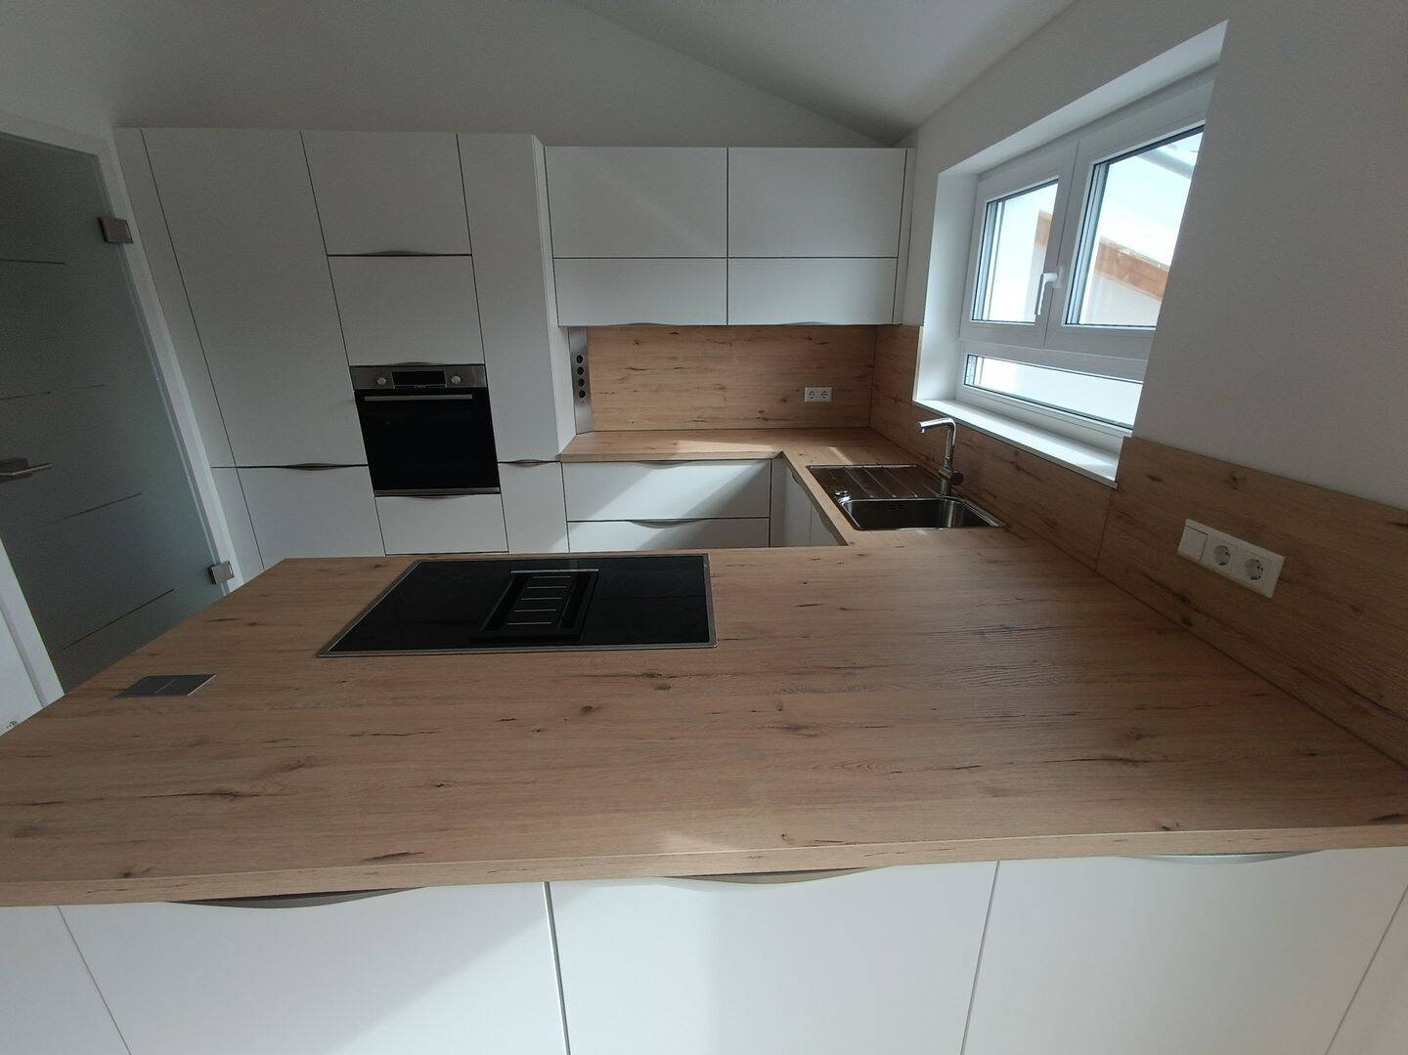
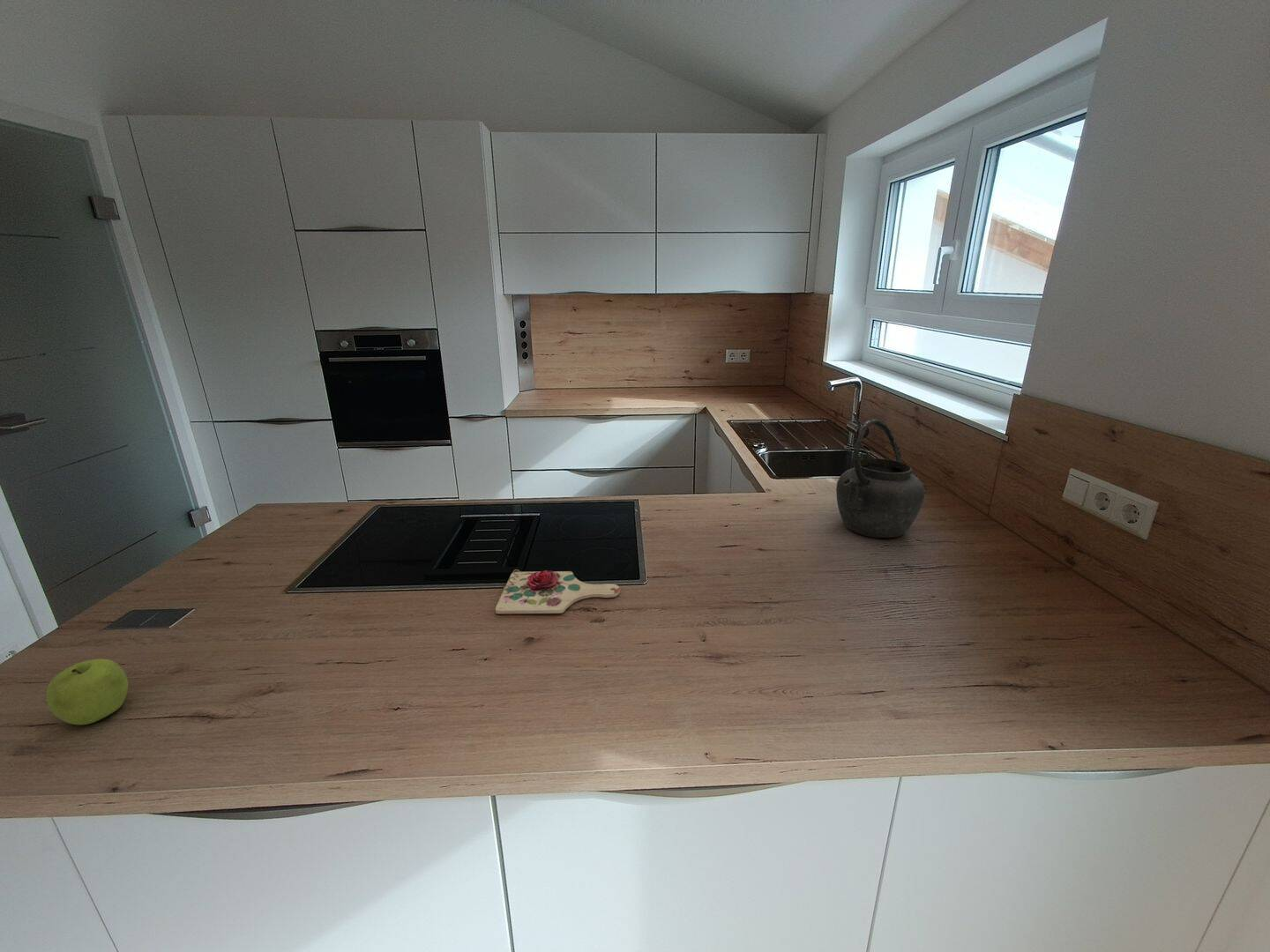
+ kettle (871, 478)
+ fruit (88, 688)
+ cutting board (561, 586)
